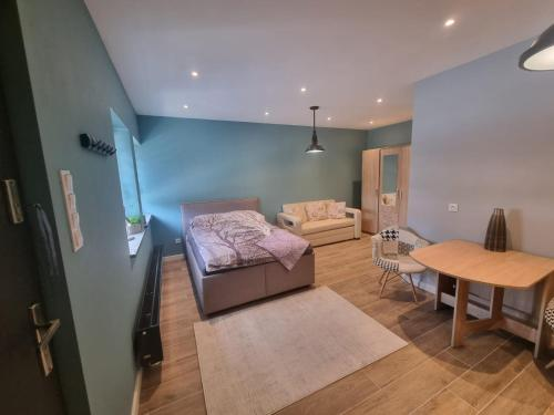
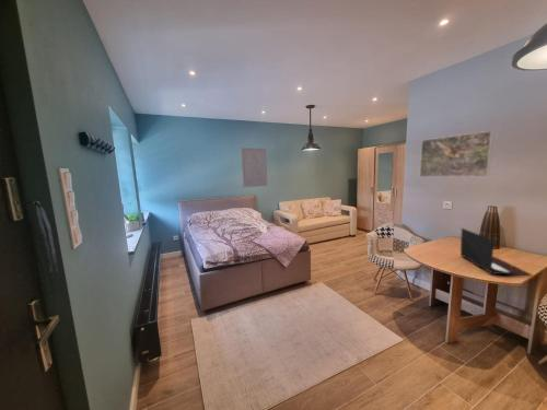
+ laptop (492, 249)
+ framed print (451, 156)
+ wall art (254, 167)
